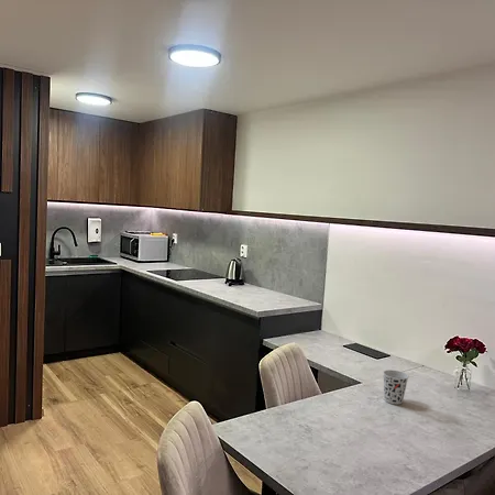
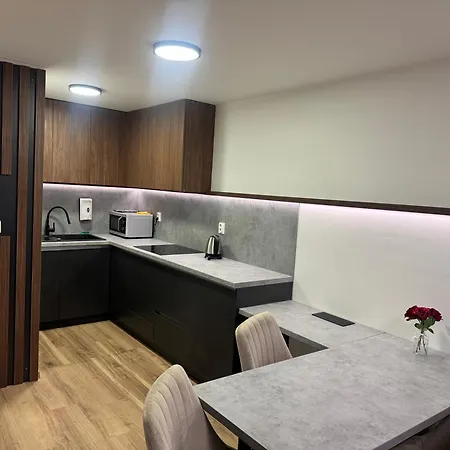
- cup (394, 387)
